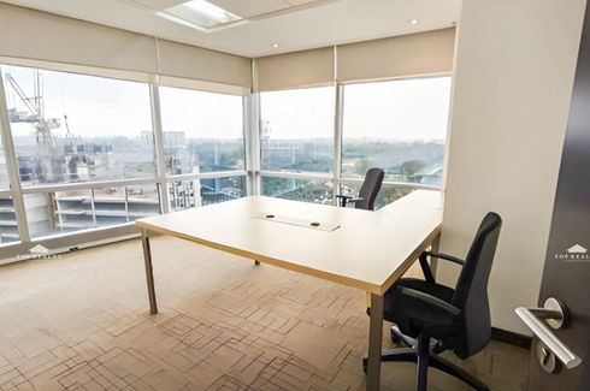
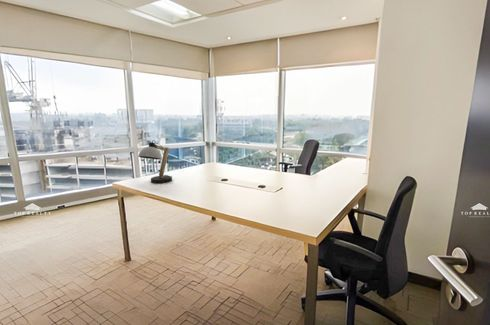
+ desk lamp (158, 159)
